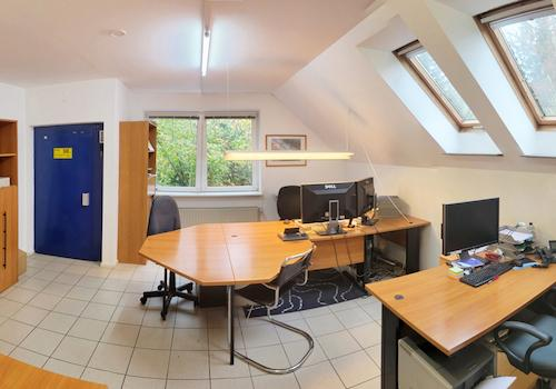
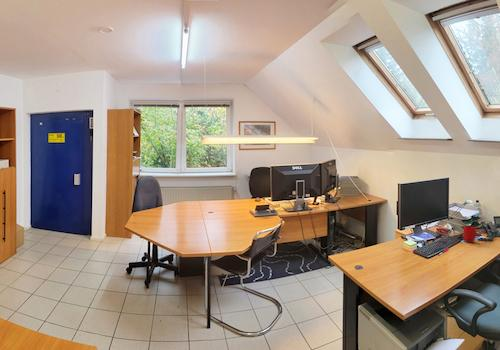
+ mug (471, 234)
